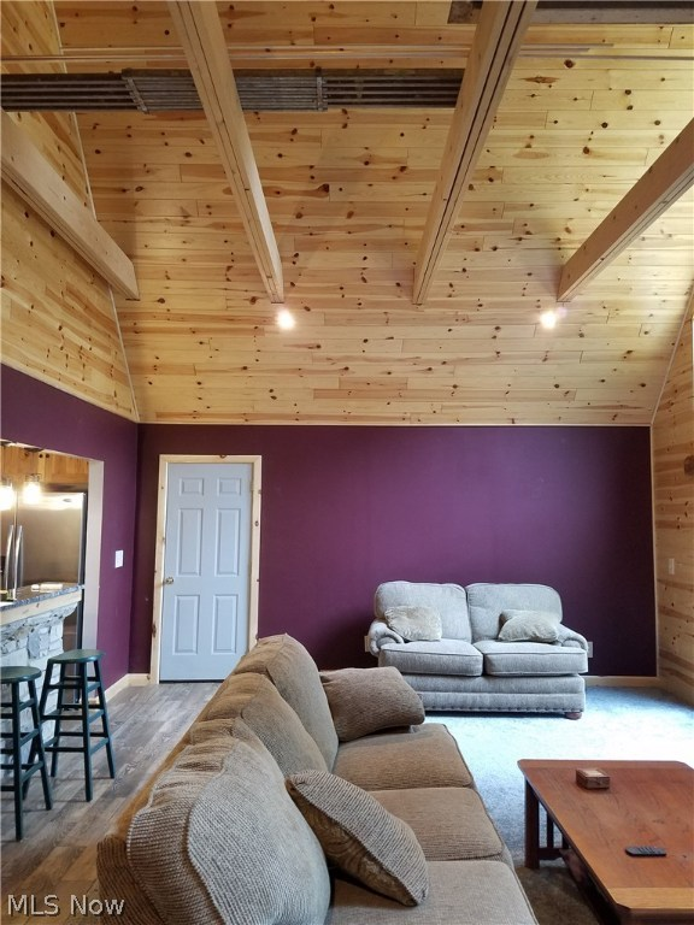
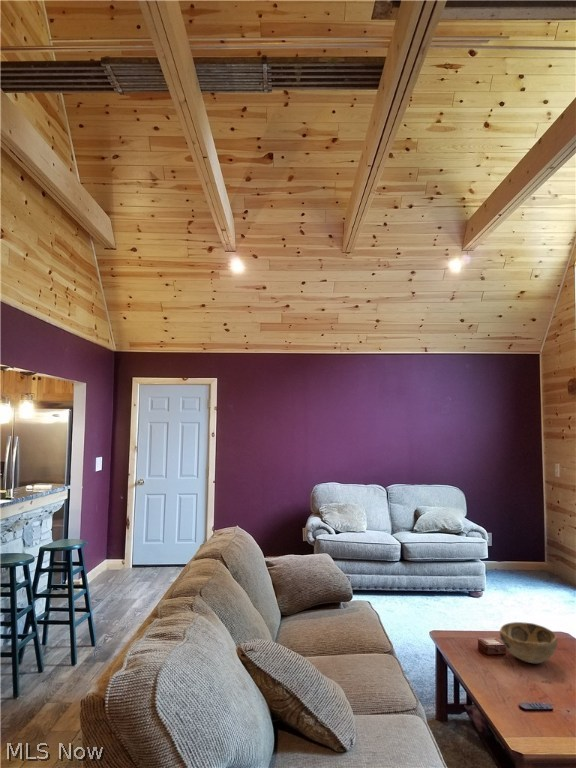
+ decorative bowl (528, 644)
